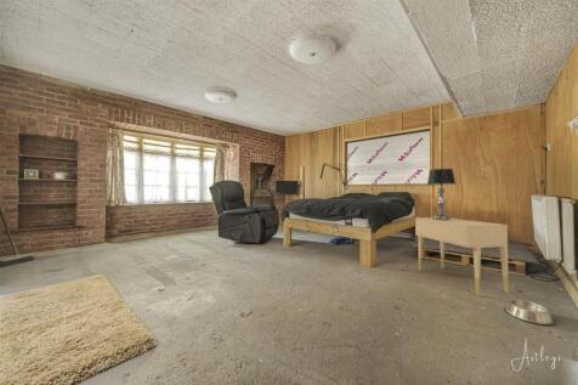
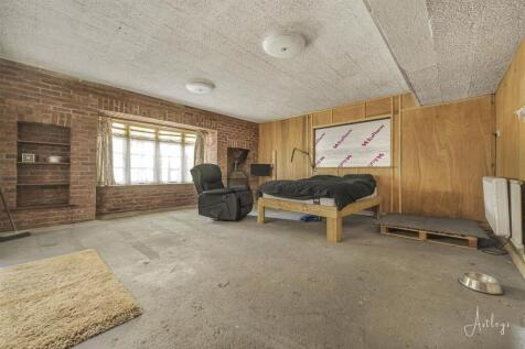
- nightstand (457, 244)
- table lamp (441, 194)
